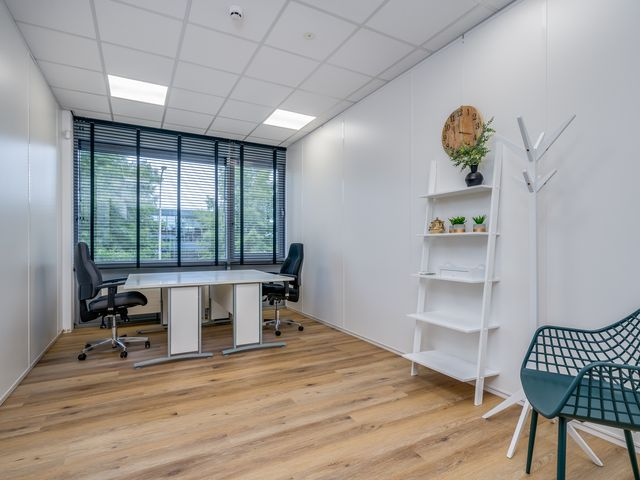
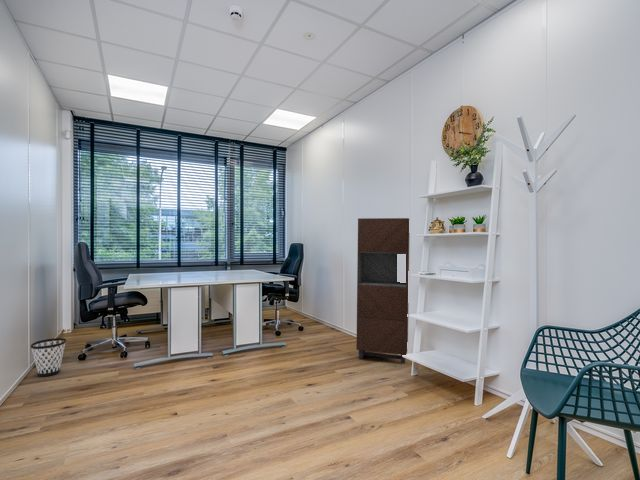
+ storage cabinet (383, 288)
+ wastebasket (48, 357)
